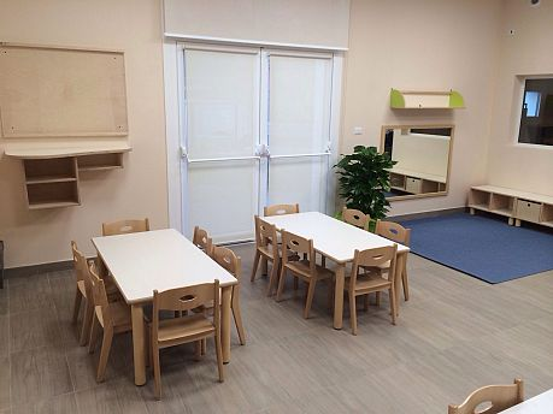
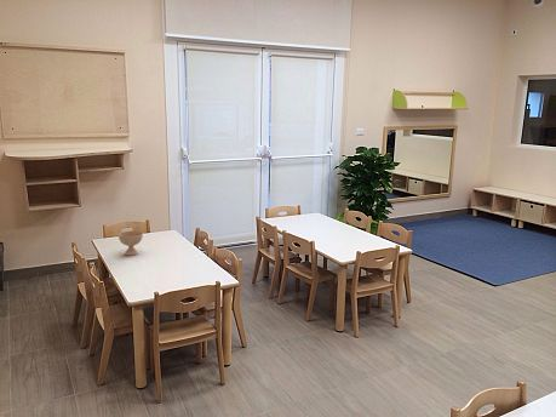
+ bowl (131, 244)
